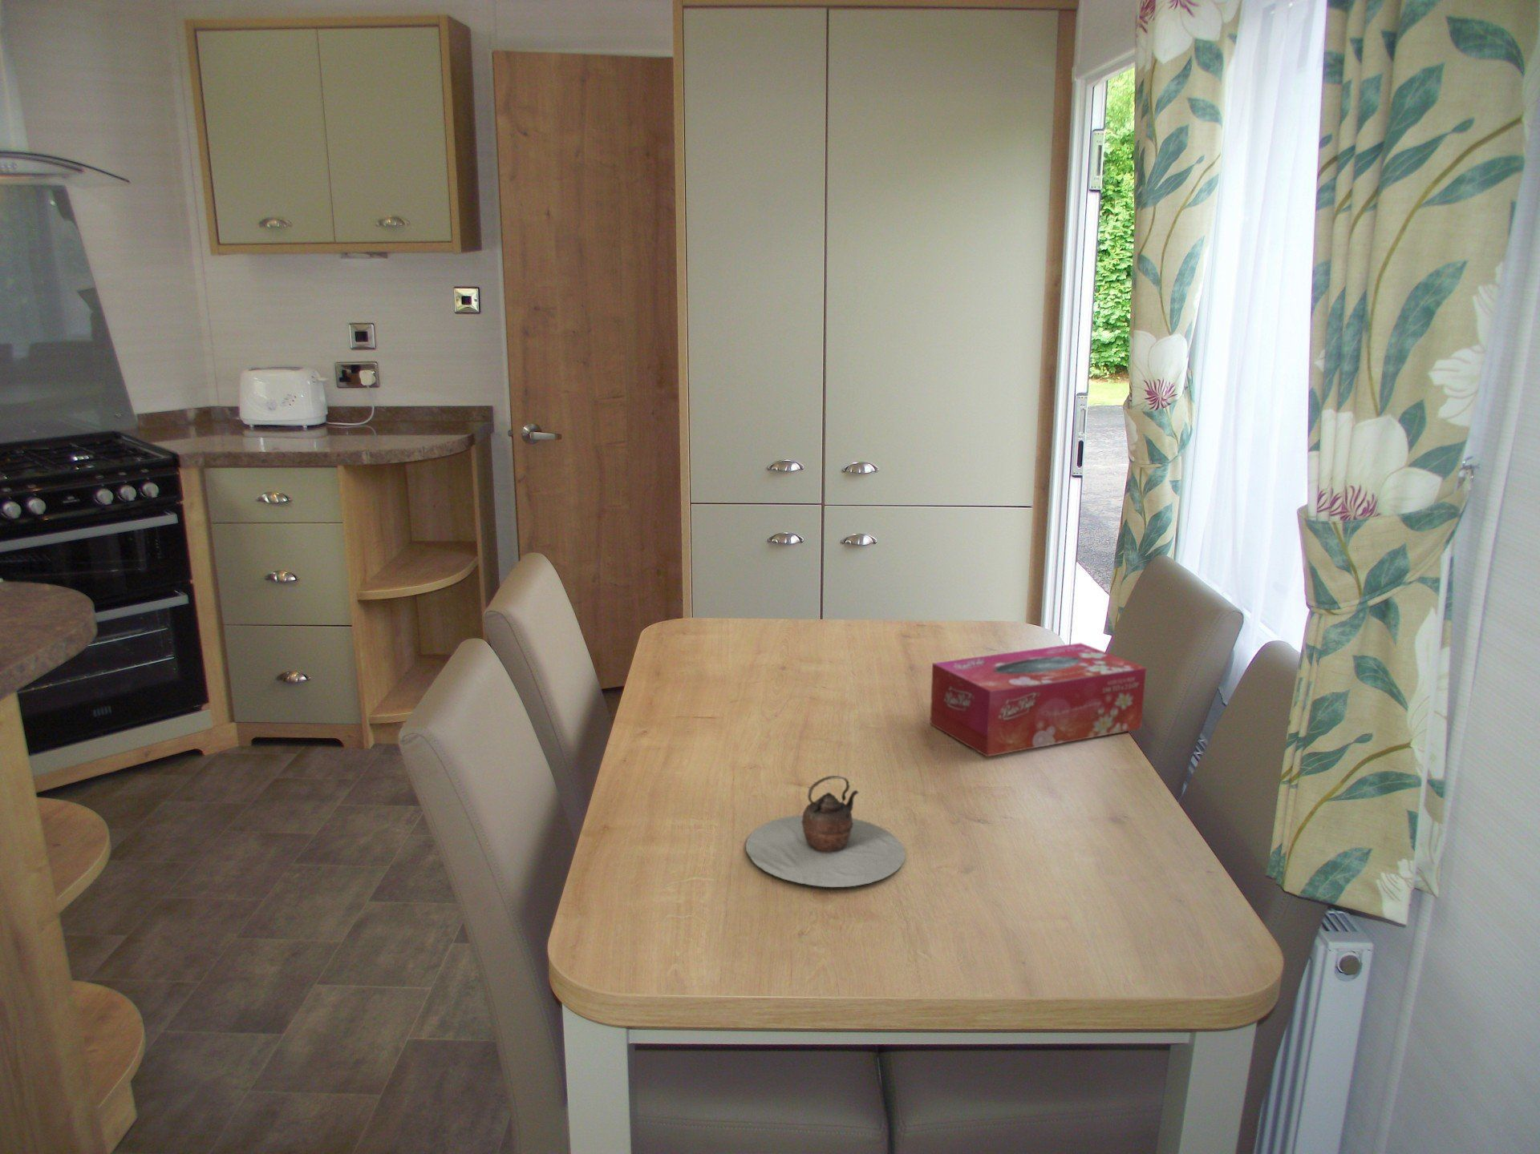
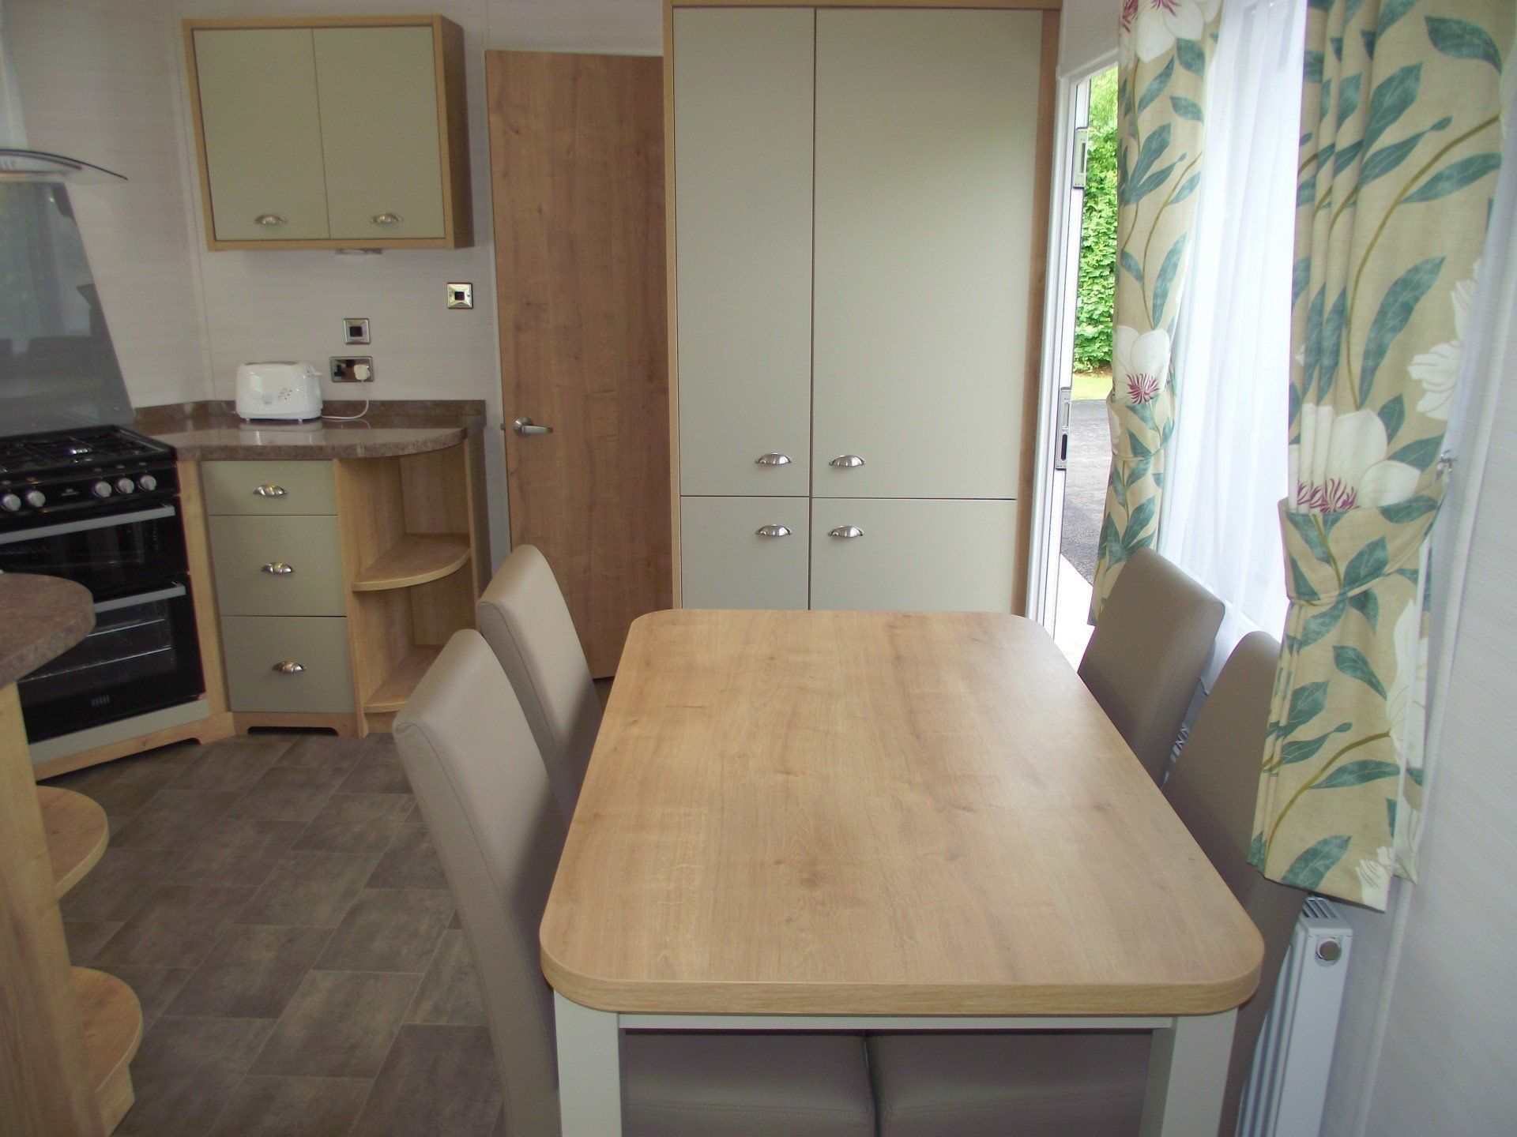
- tissue box (1037, 696)
- teapot (826, 815)
